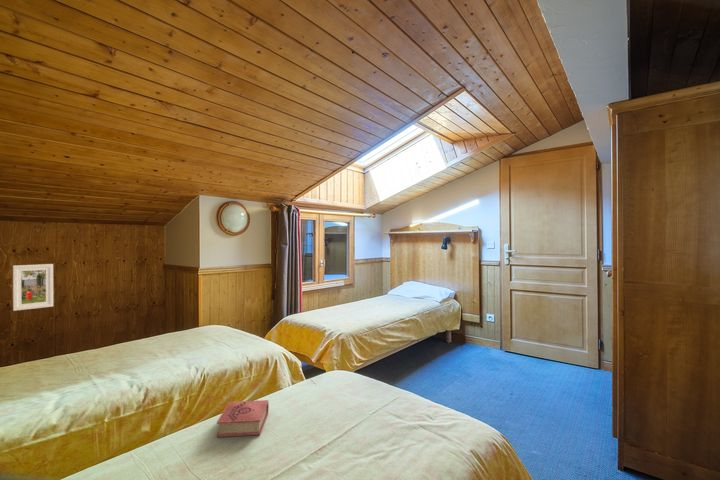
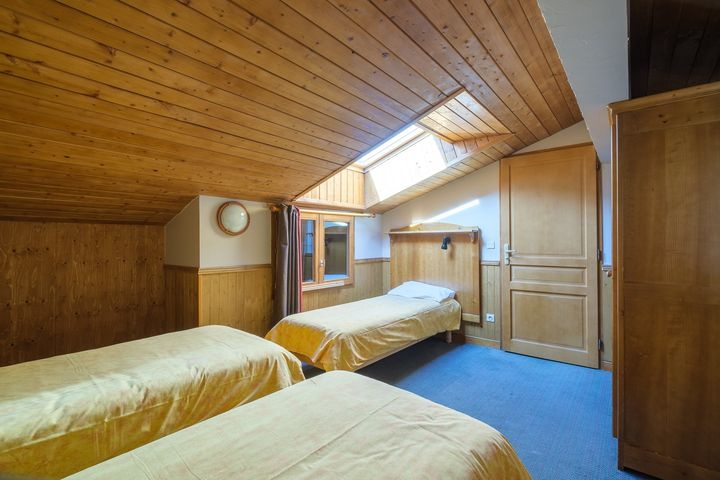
- book (244, 416)
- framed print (33, 286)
